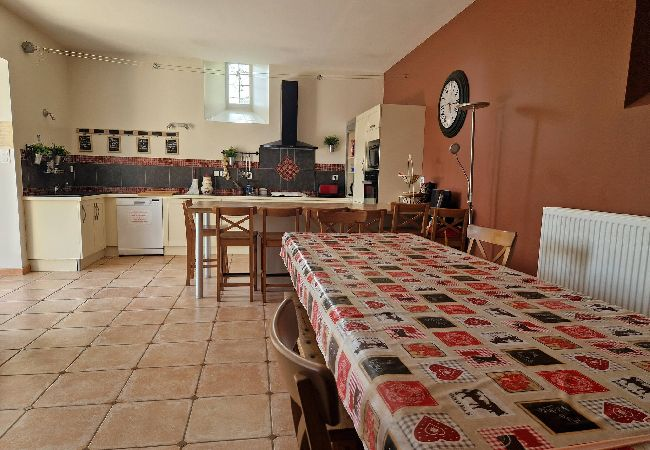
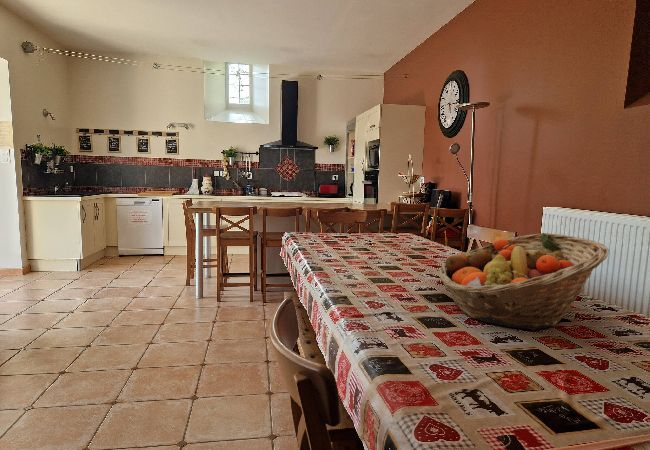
+ fruit basket (514, 272)
